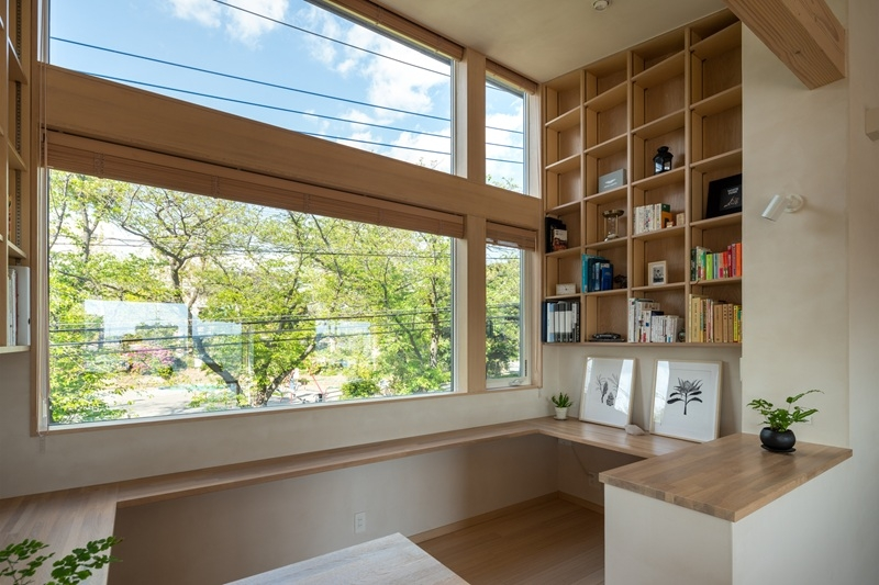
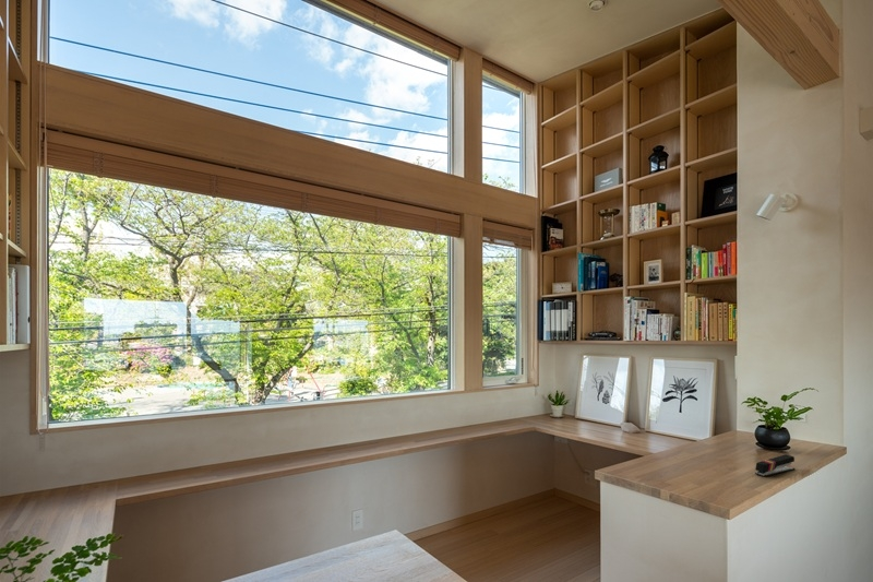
+ stapler (775, 465)
